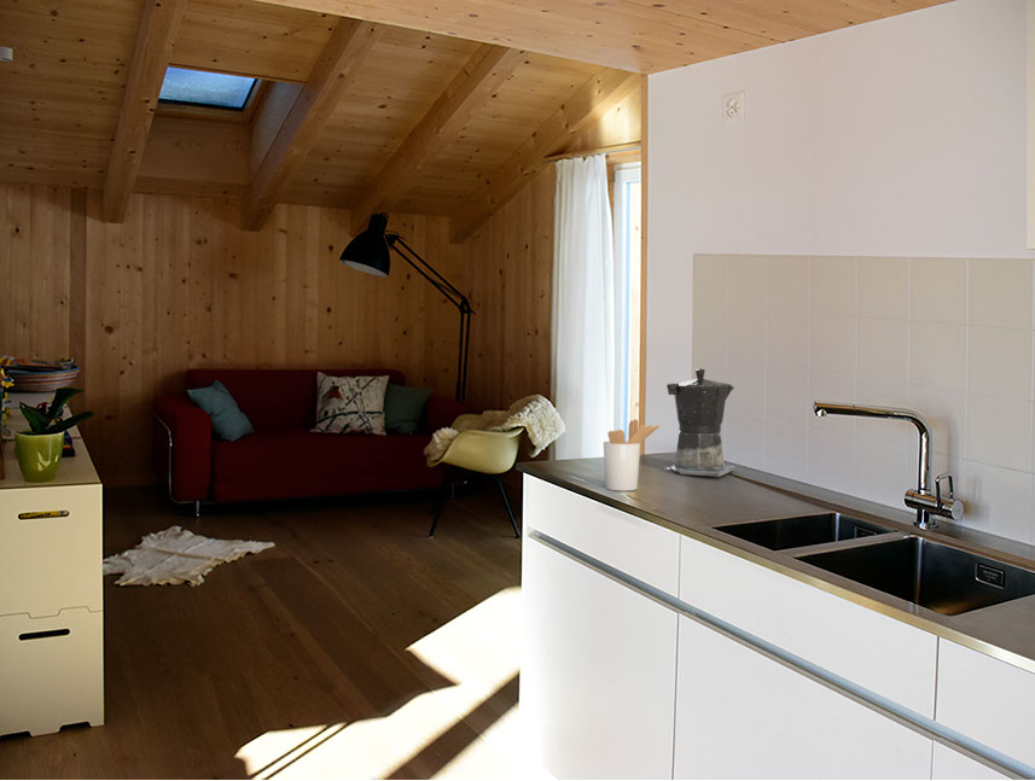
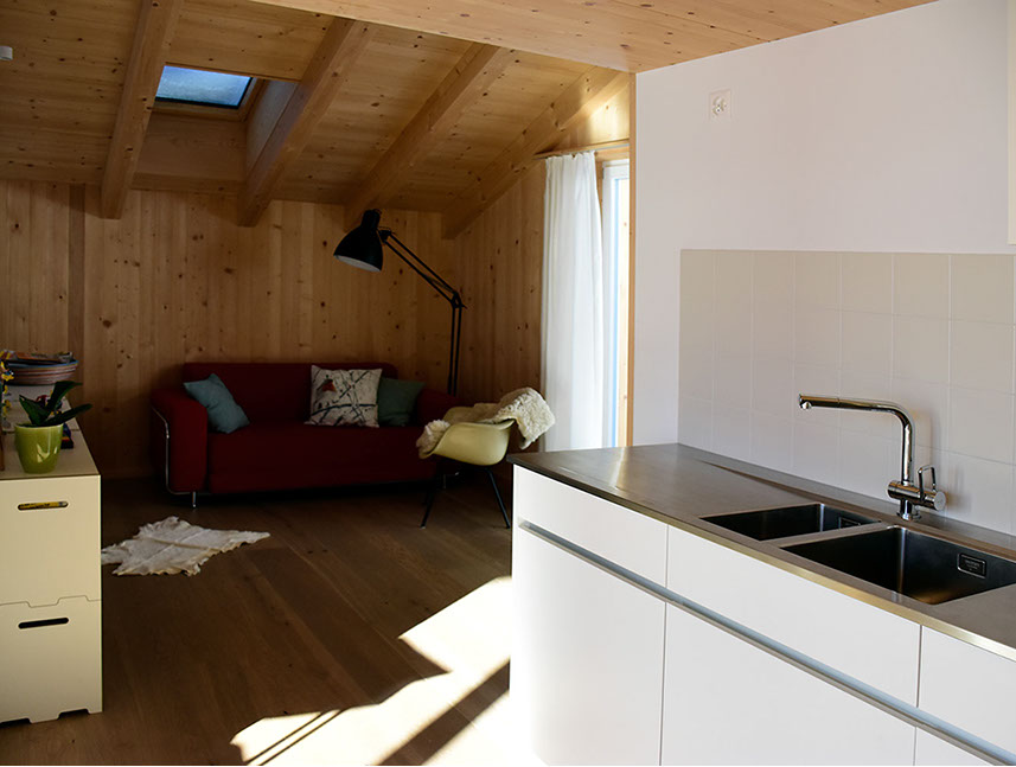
- utensil holder (629, 454)
- coffee maker (699, 419)
